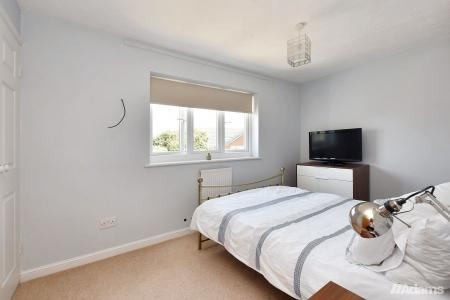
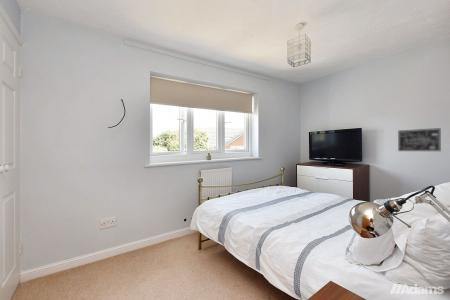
+ wall art (418, 140)
